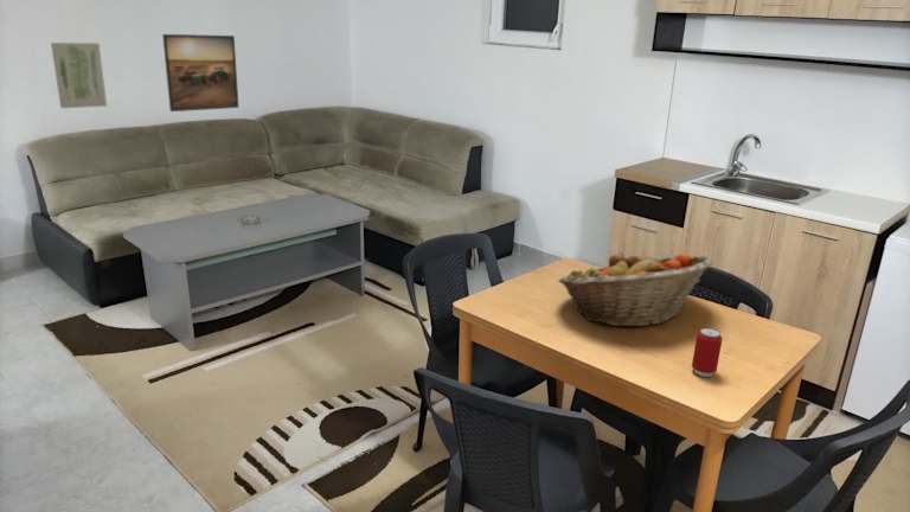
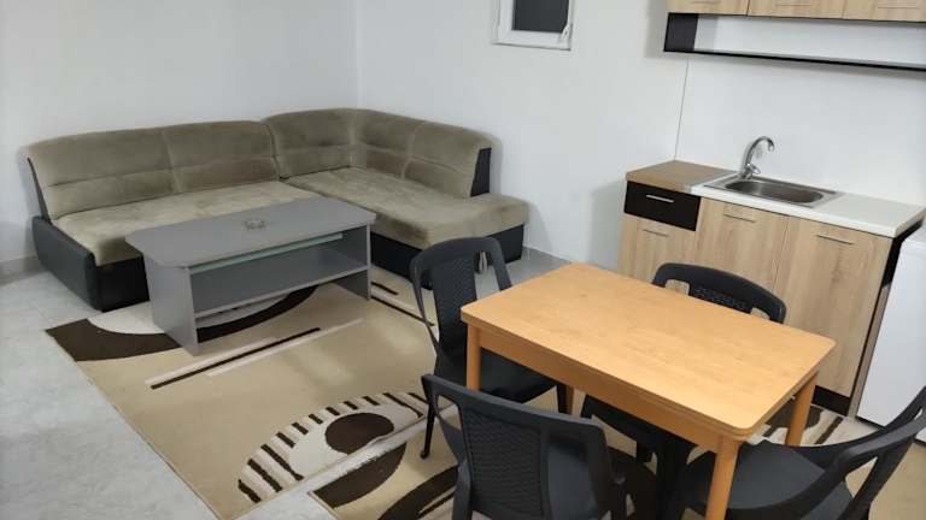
- beverage can (706, 352)
- wall art (79, 75)
- fruit basket (634, 281)
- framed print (203, 72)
